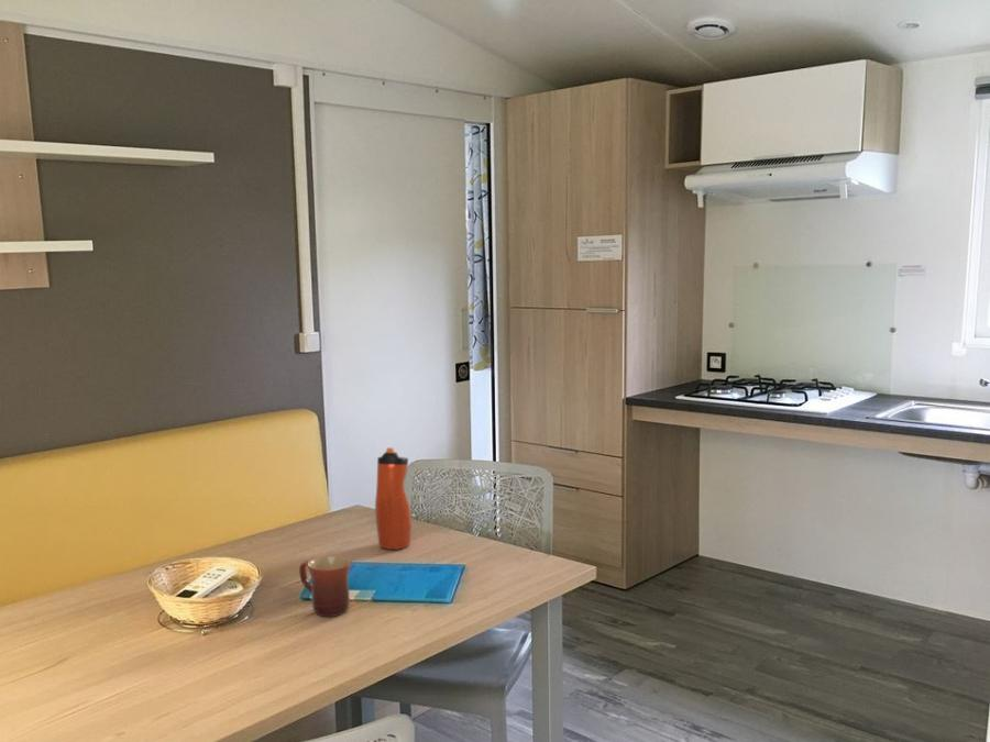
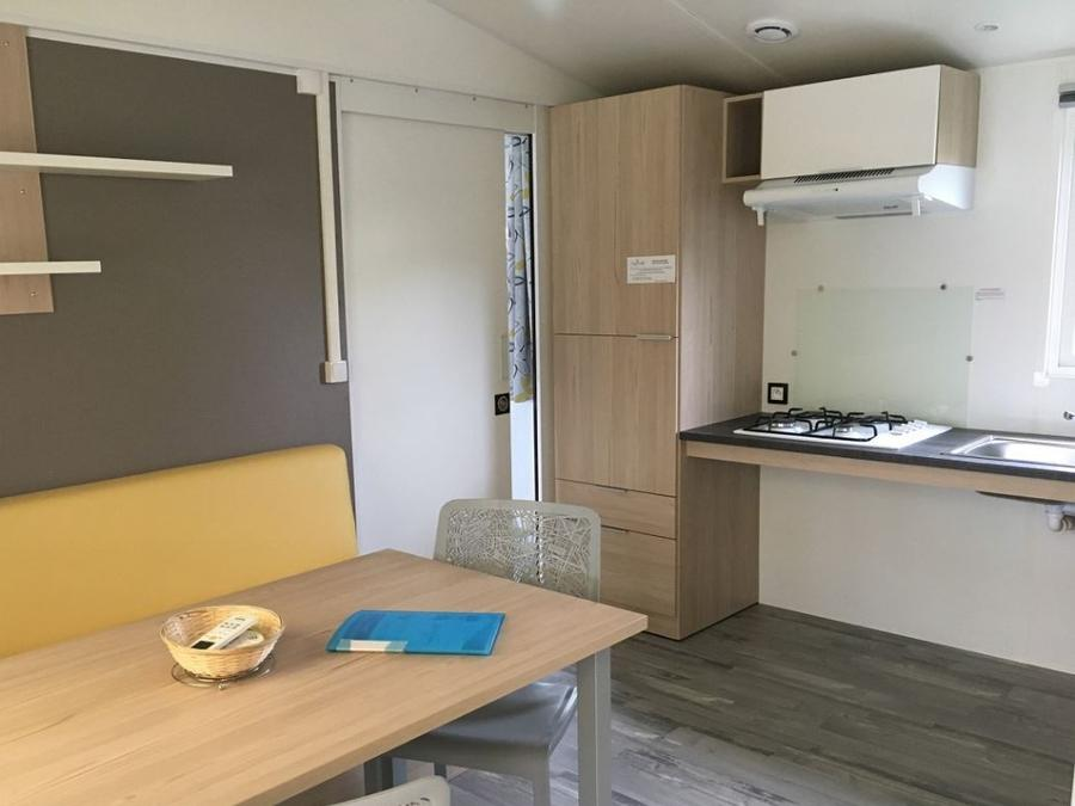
- water bottle (393, 496)
- mug (323, 585)
